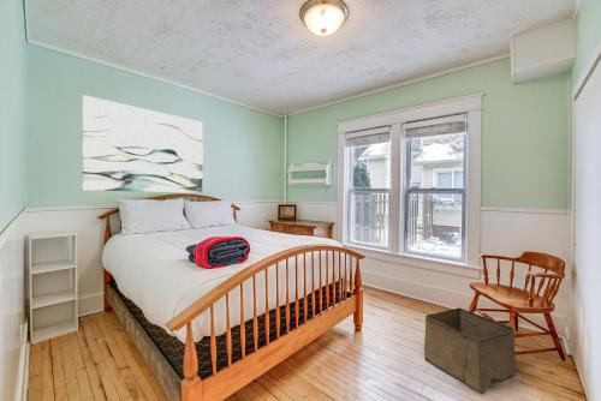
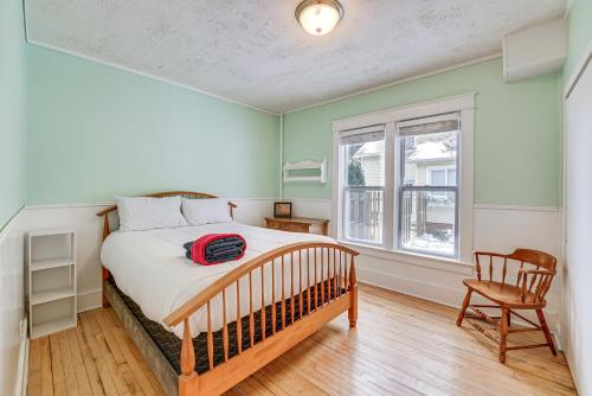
- storage bin (468, 345)
- wall art (150, 151)
